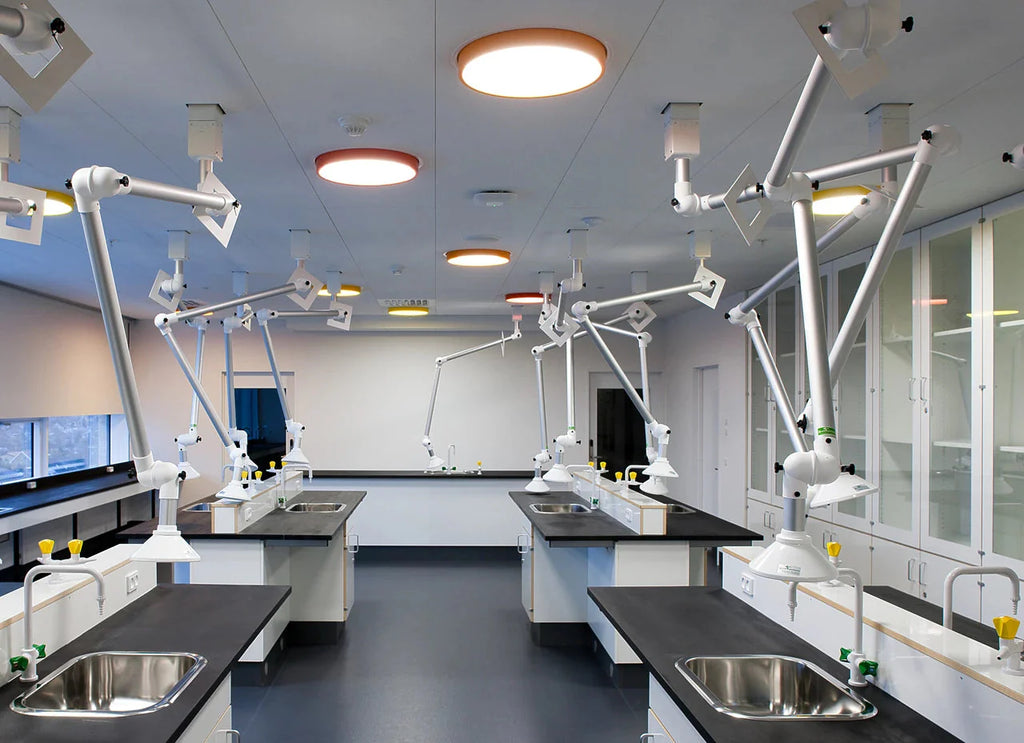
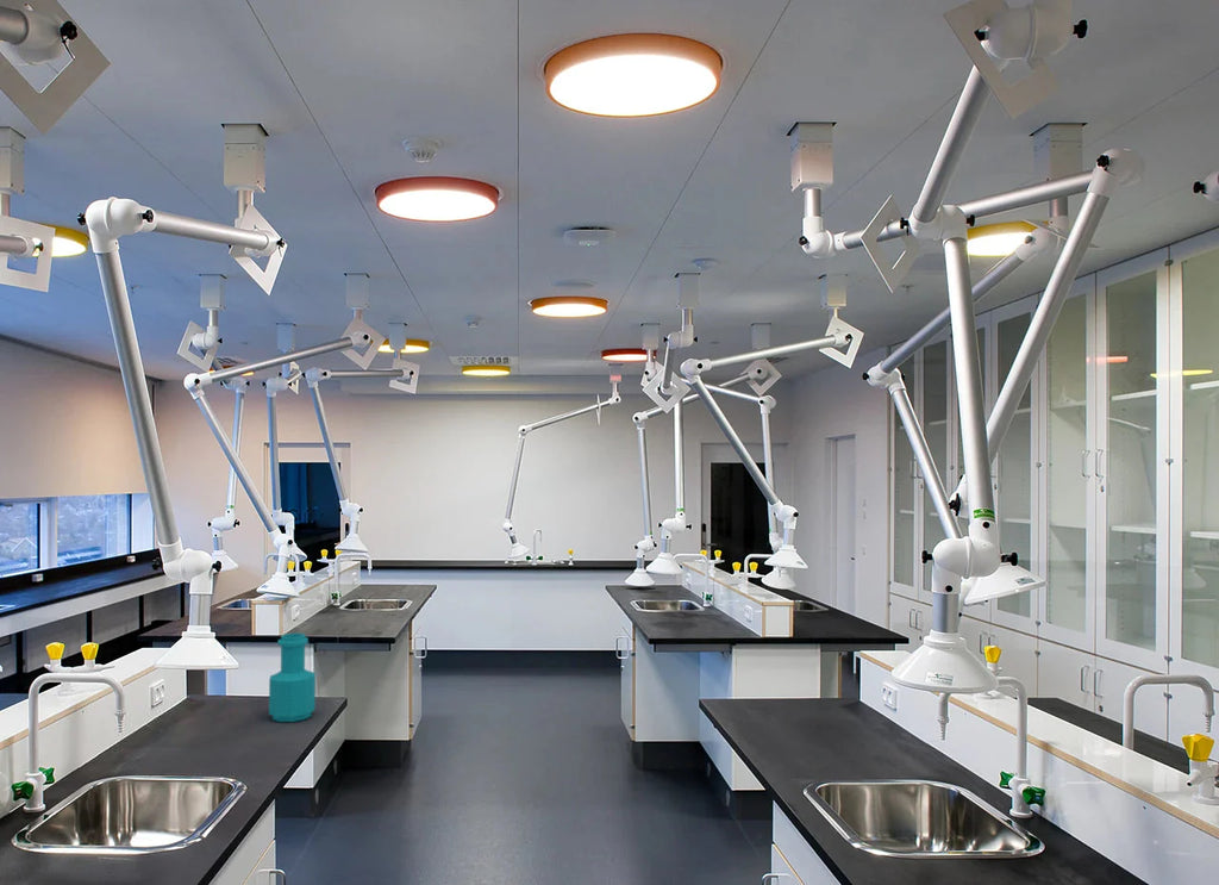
+ bottle (292, 675)
